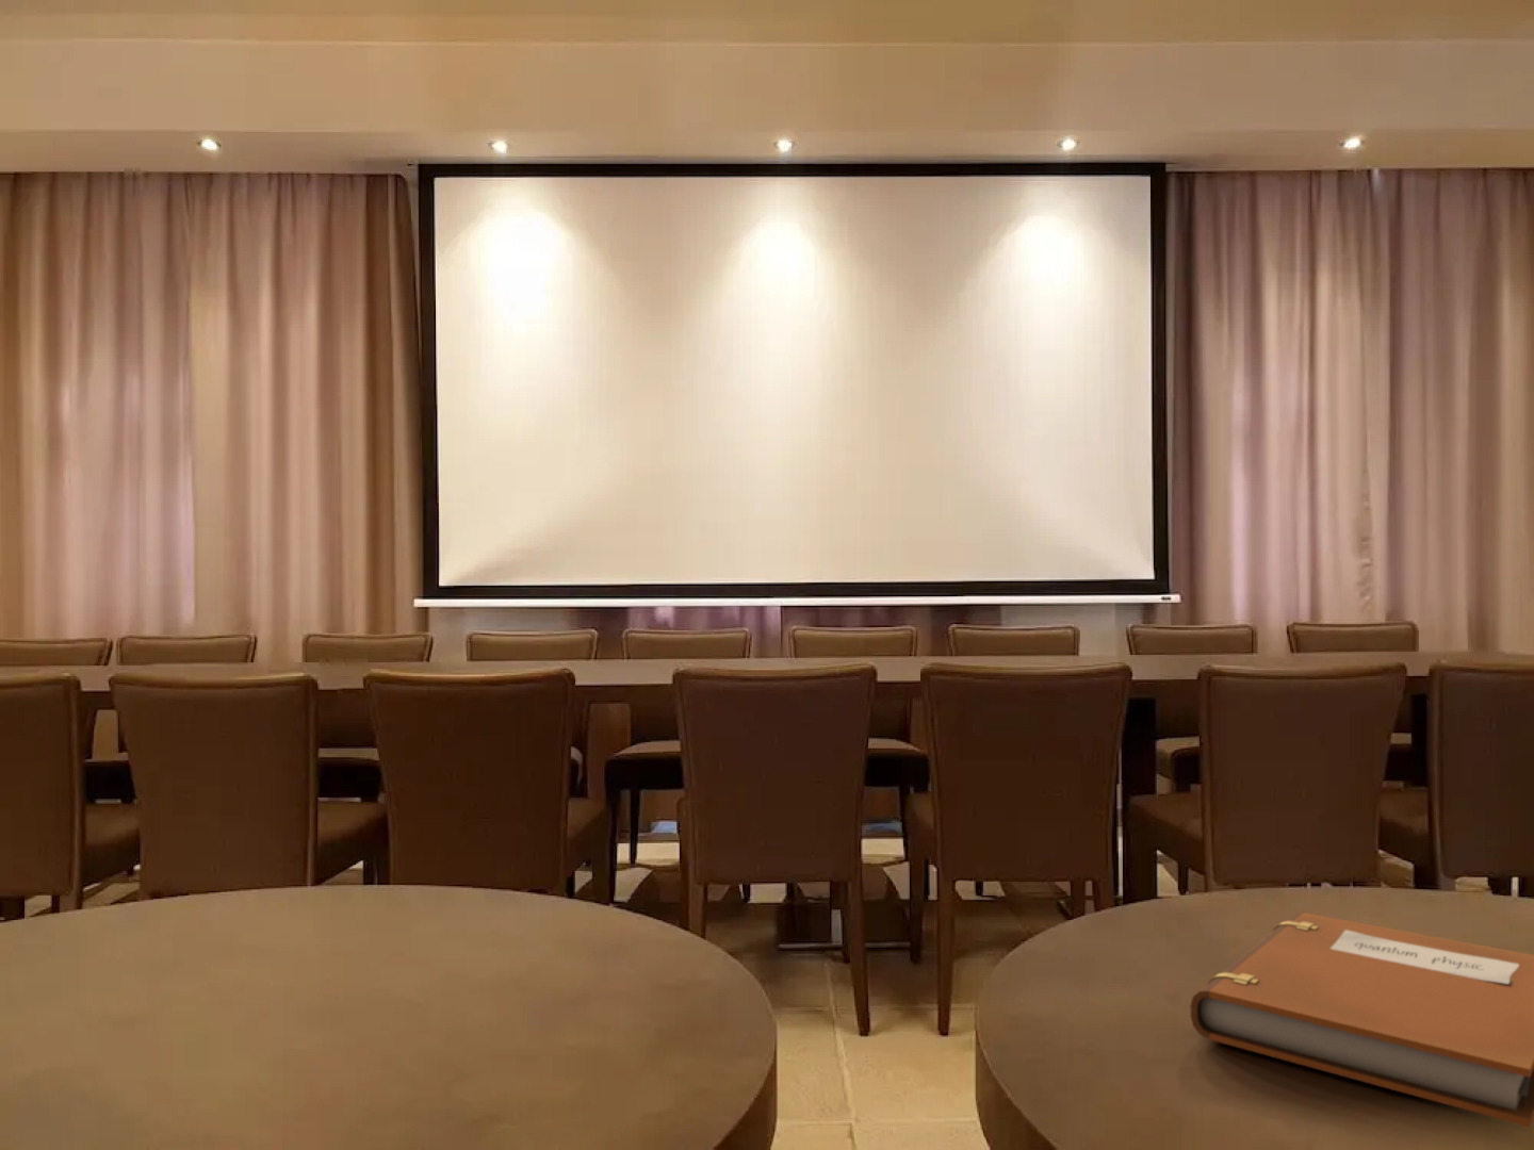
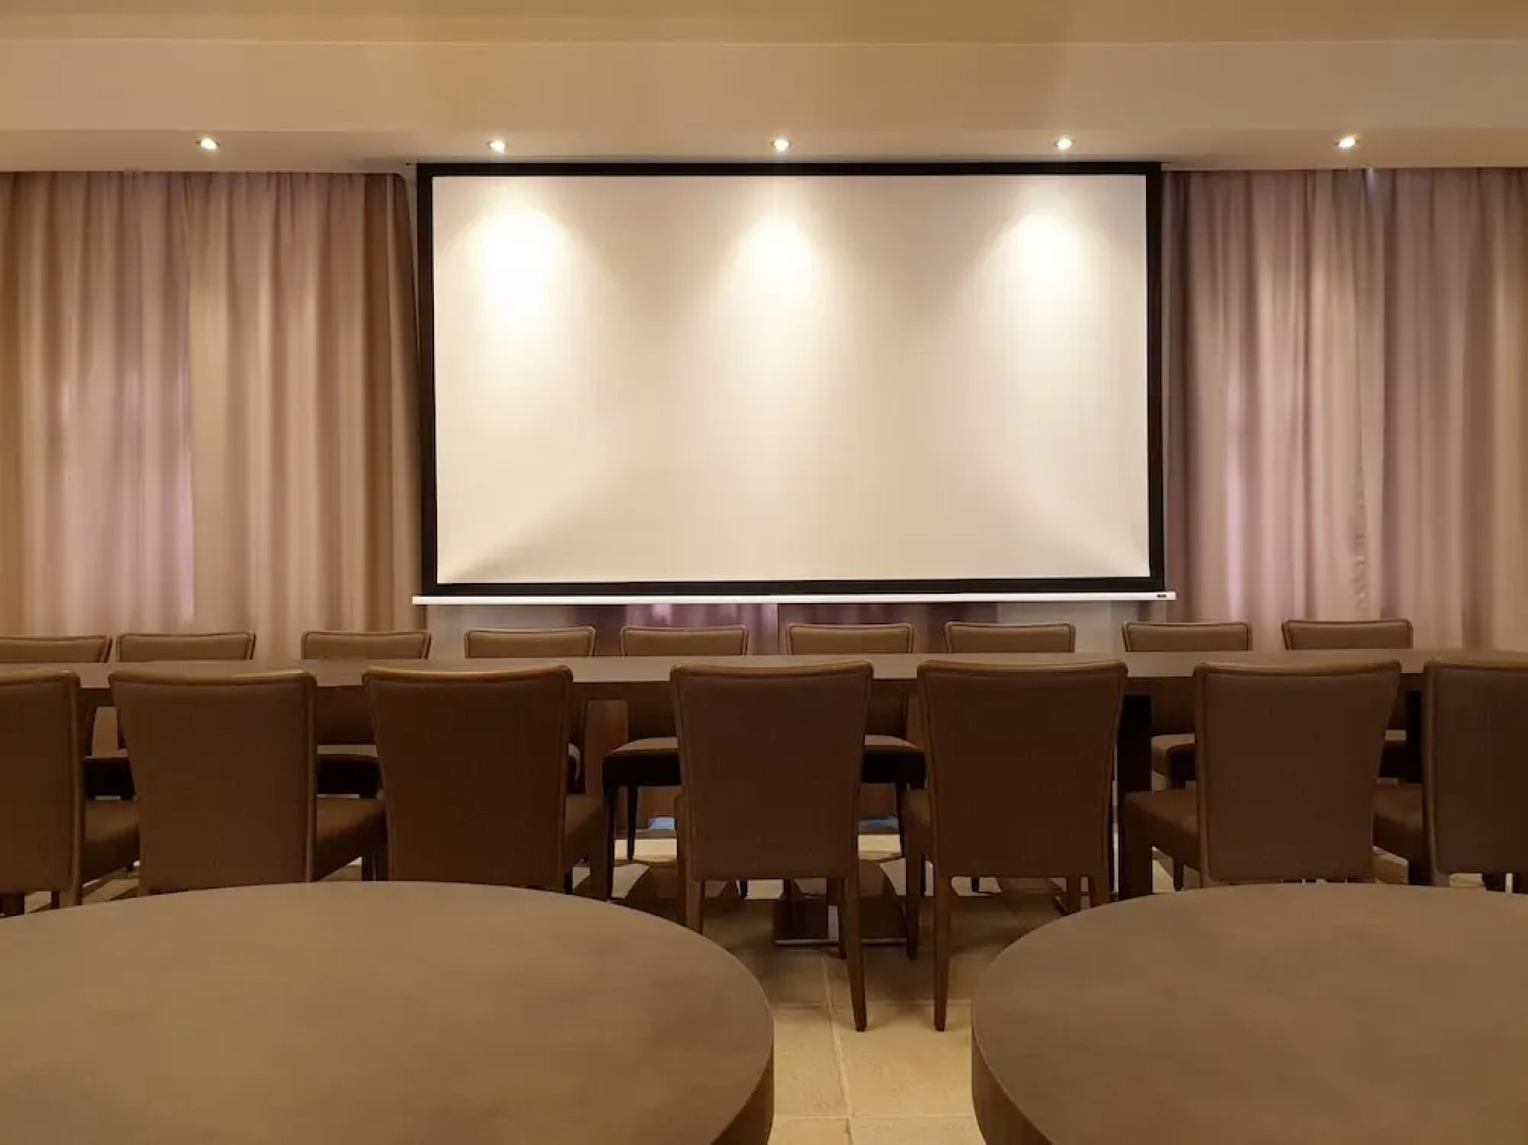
- notebook (1387, 993)
